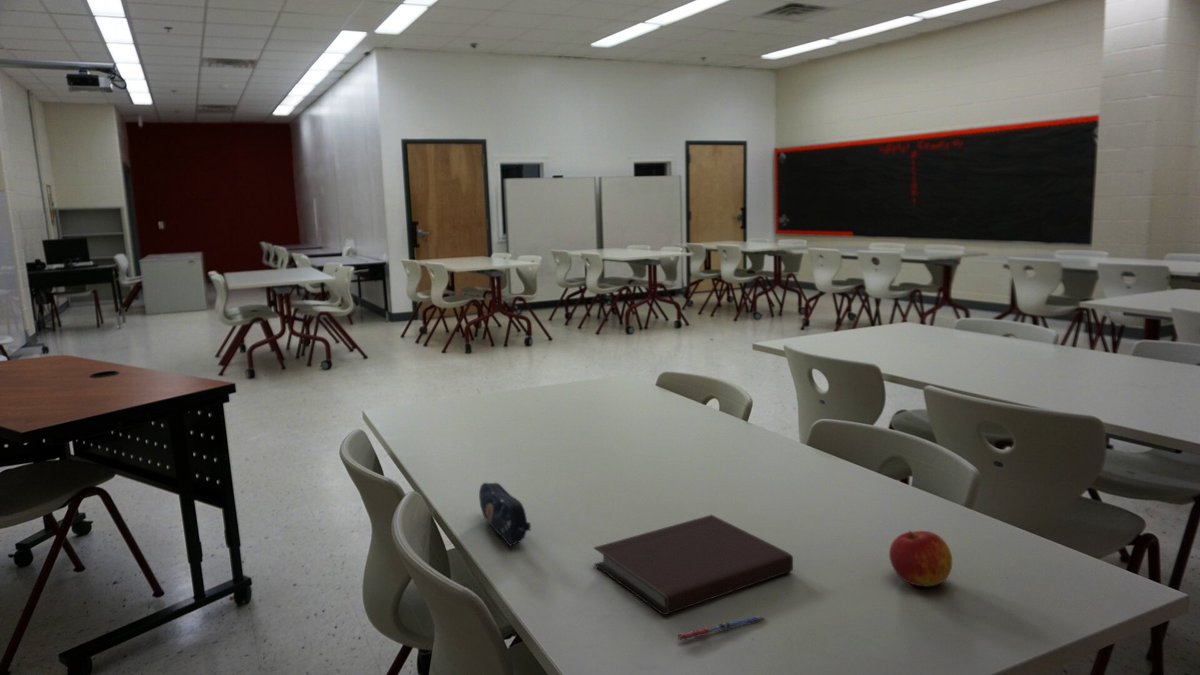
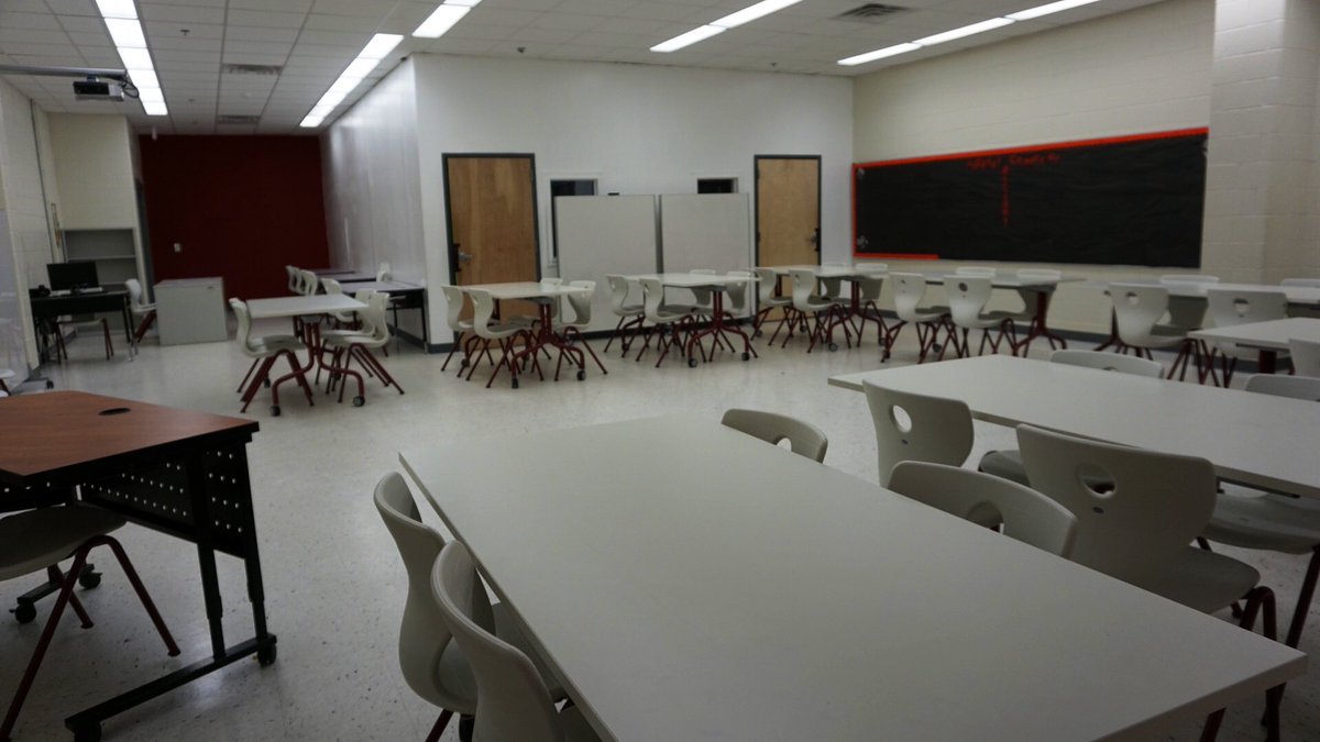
- pen (722, 626)
- pencil case (501, 511)
- apple (920, 555)
- notebook (691, 559)
